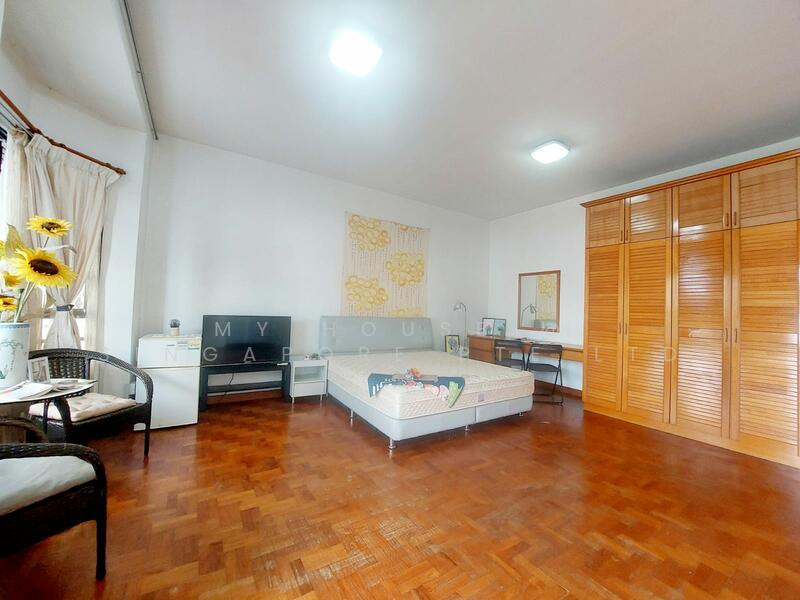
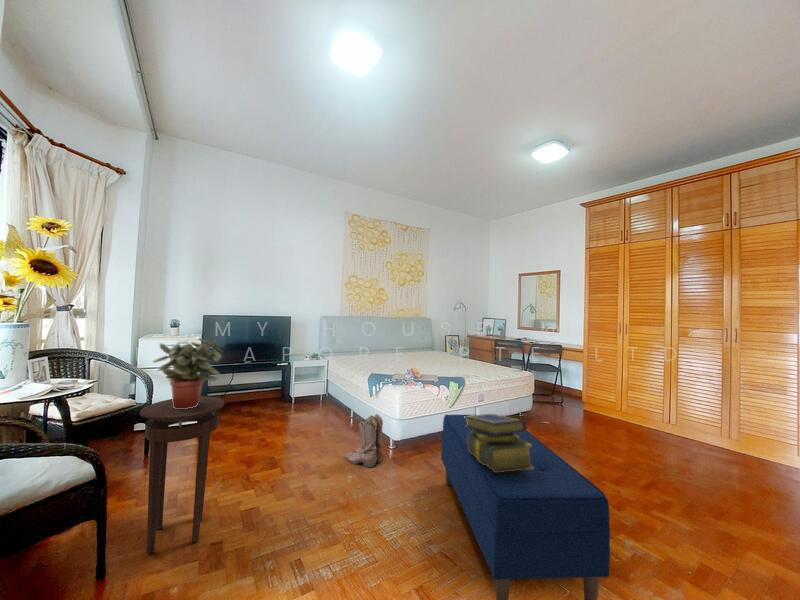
+ bench (502, 486)
+ stack of books (495, 440)
+ potted plant (187, 371)
+ boots (364, 436)
+ stool (165, 469)
